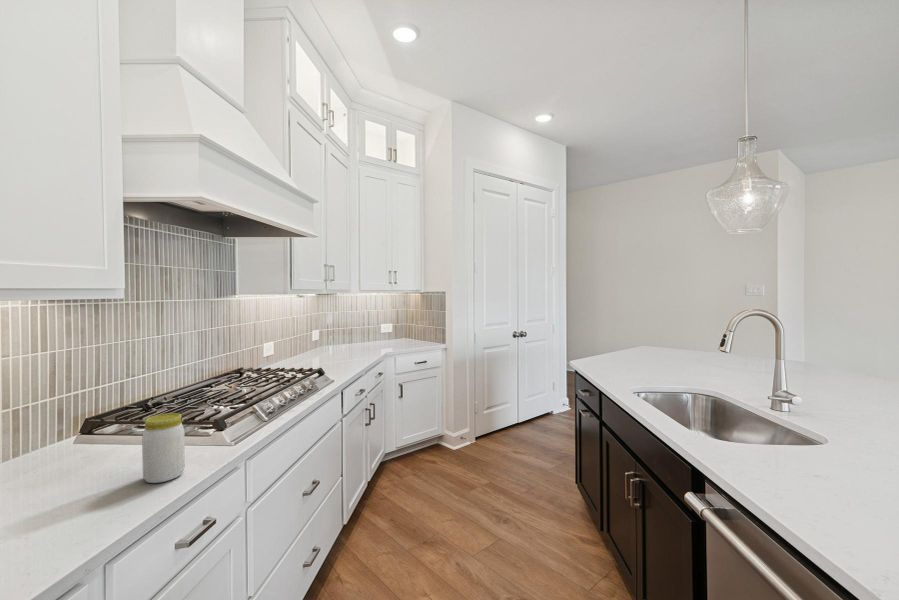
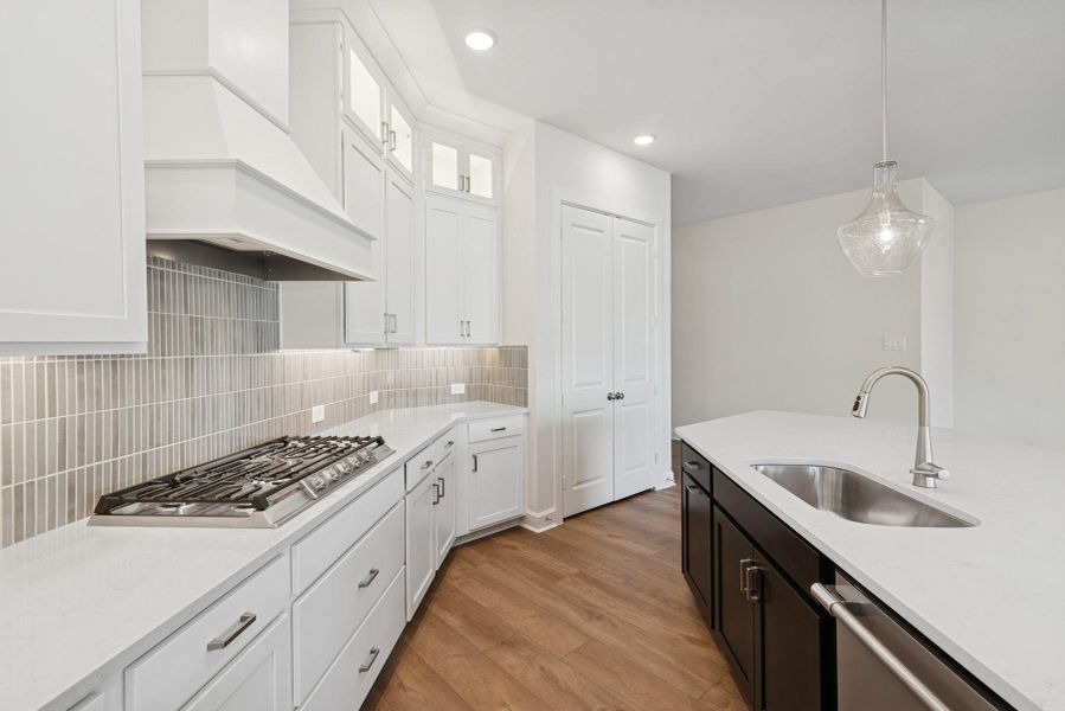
- jar (163, 446)
